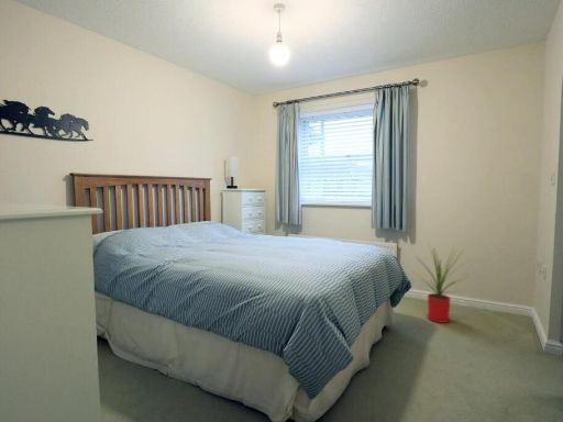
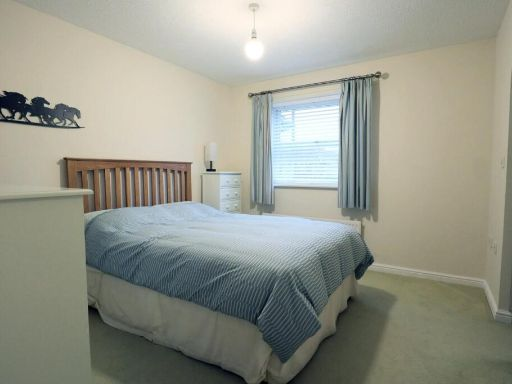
- house plant (438, 282)
